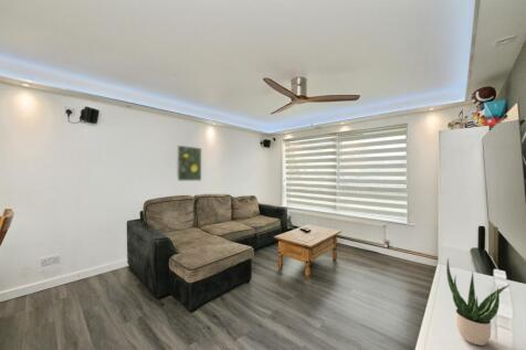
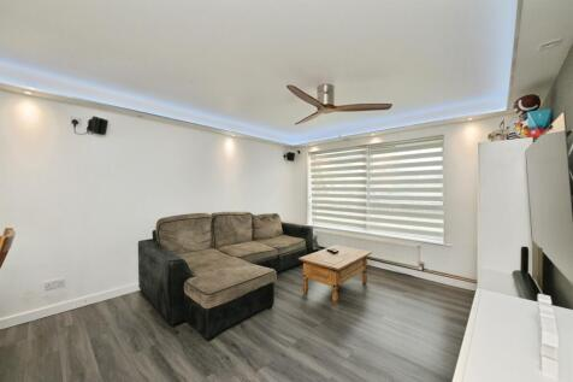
- potted plant (472, 301)
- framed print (189, 163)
